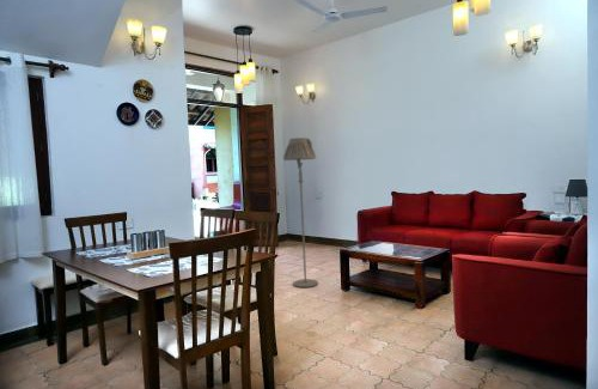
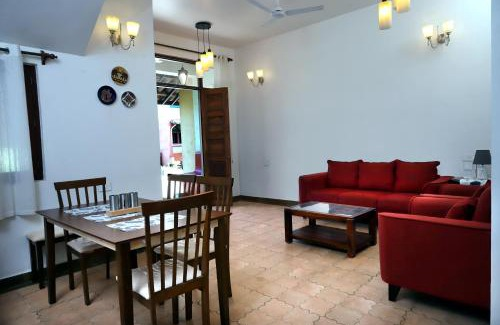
- floor lamp (301, 212)
